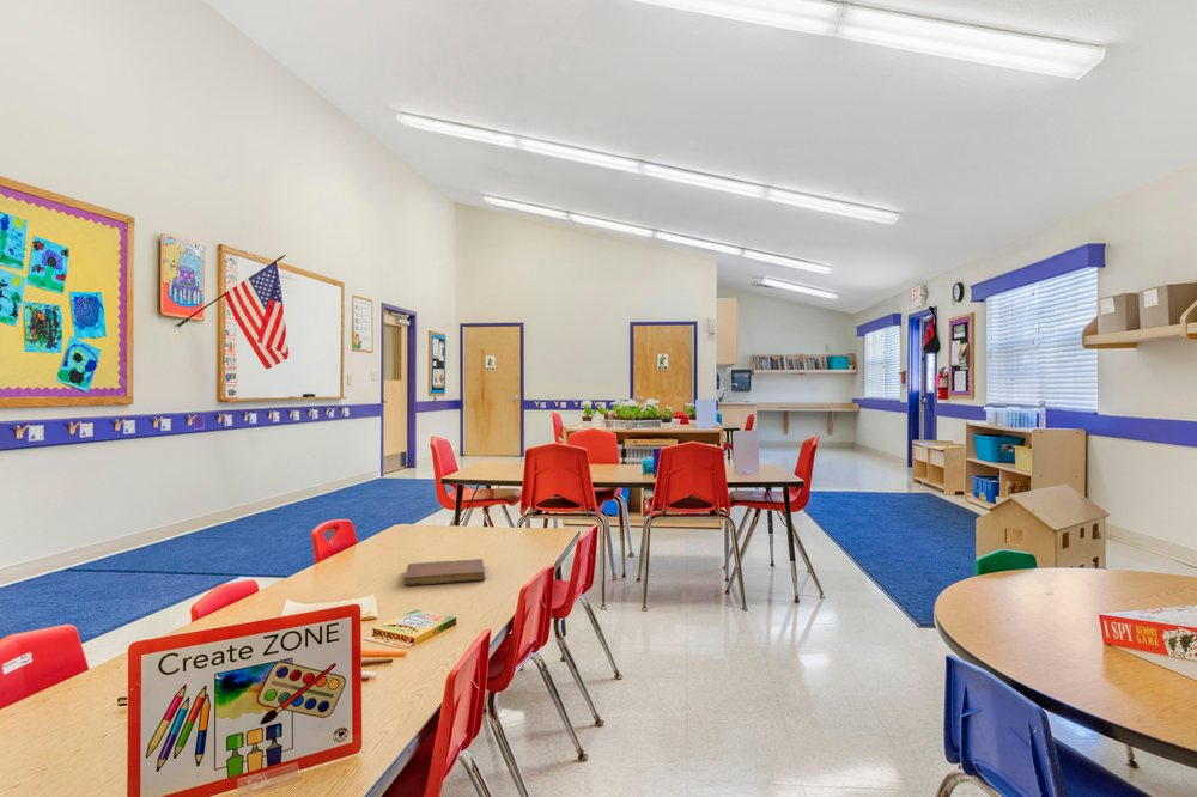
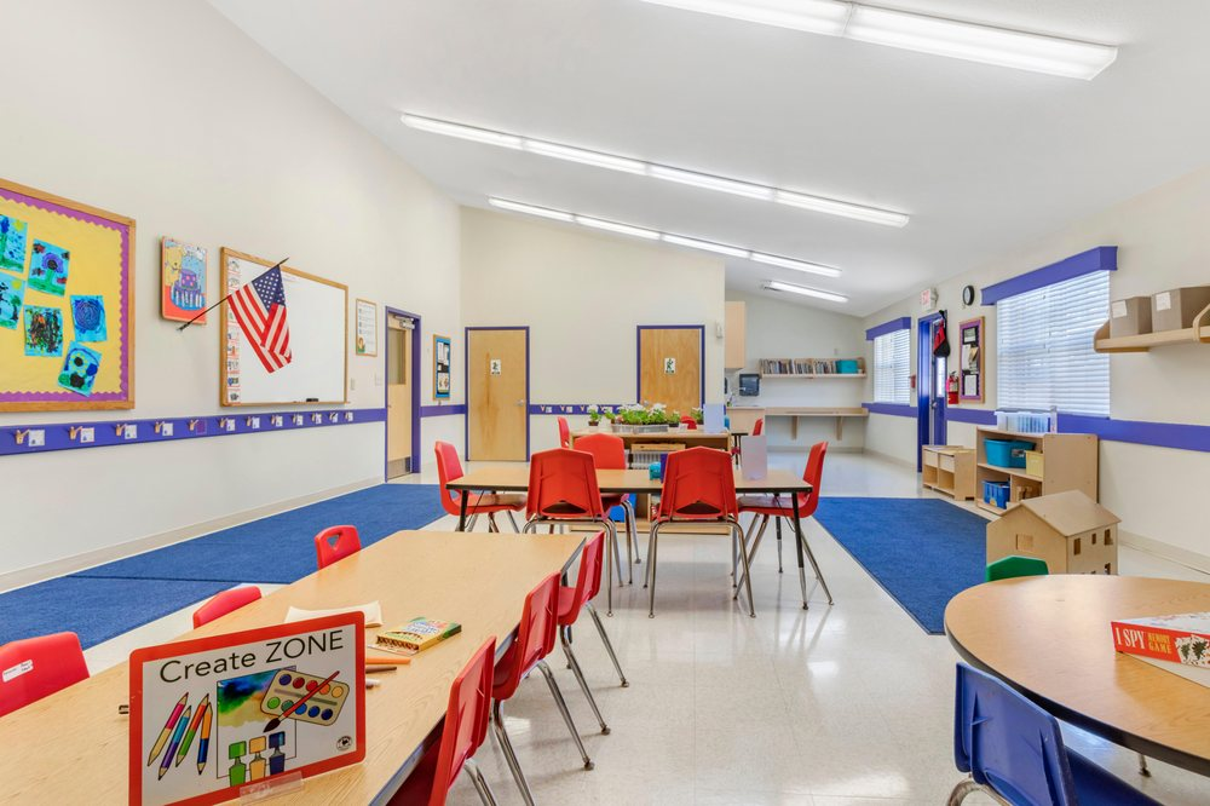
- notebook (445, 571)
